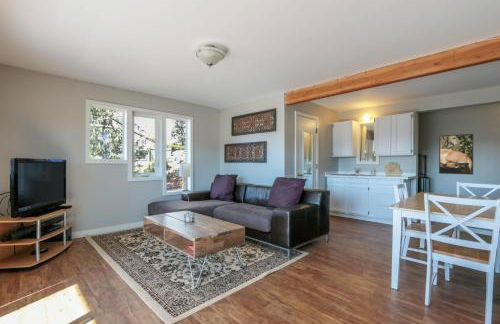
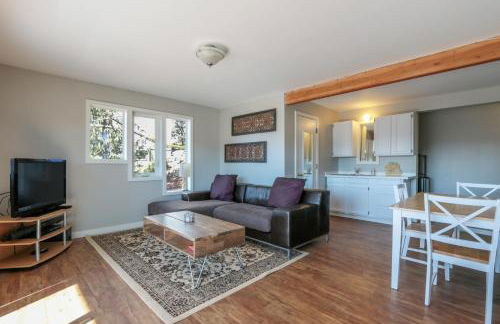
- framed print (455, 154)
